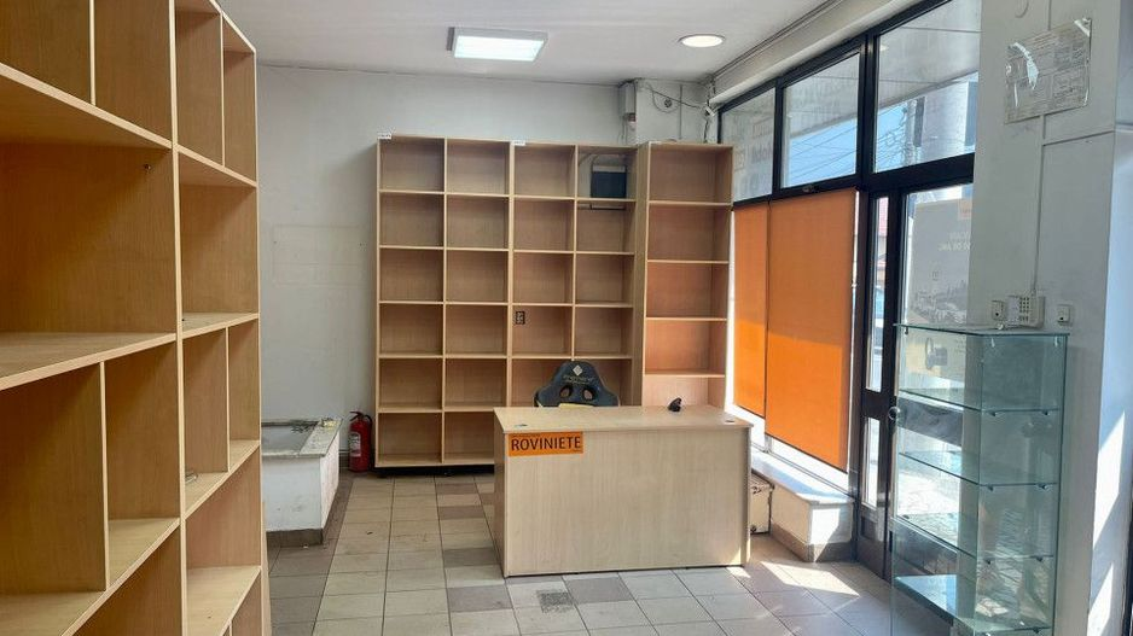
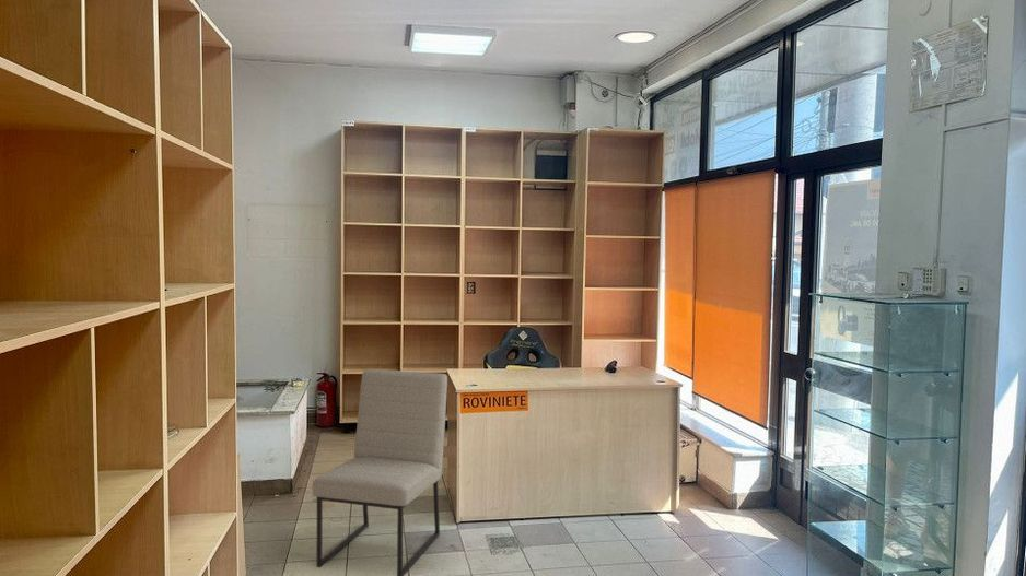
+ chair (383, 463)
